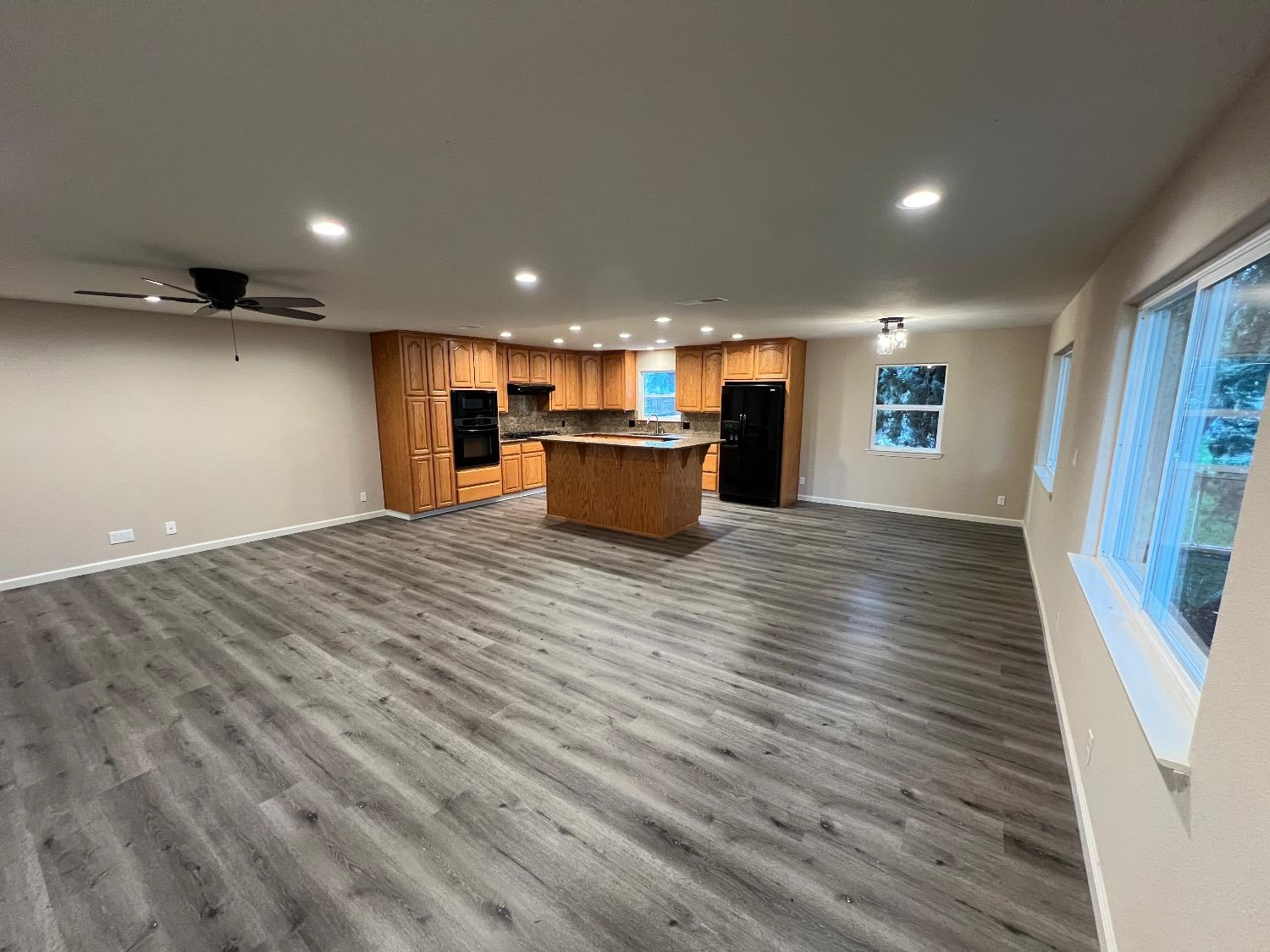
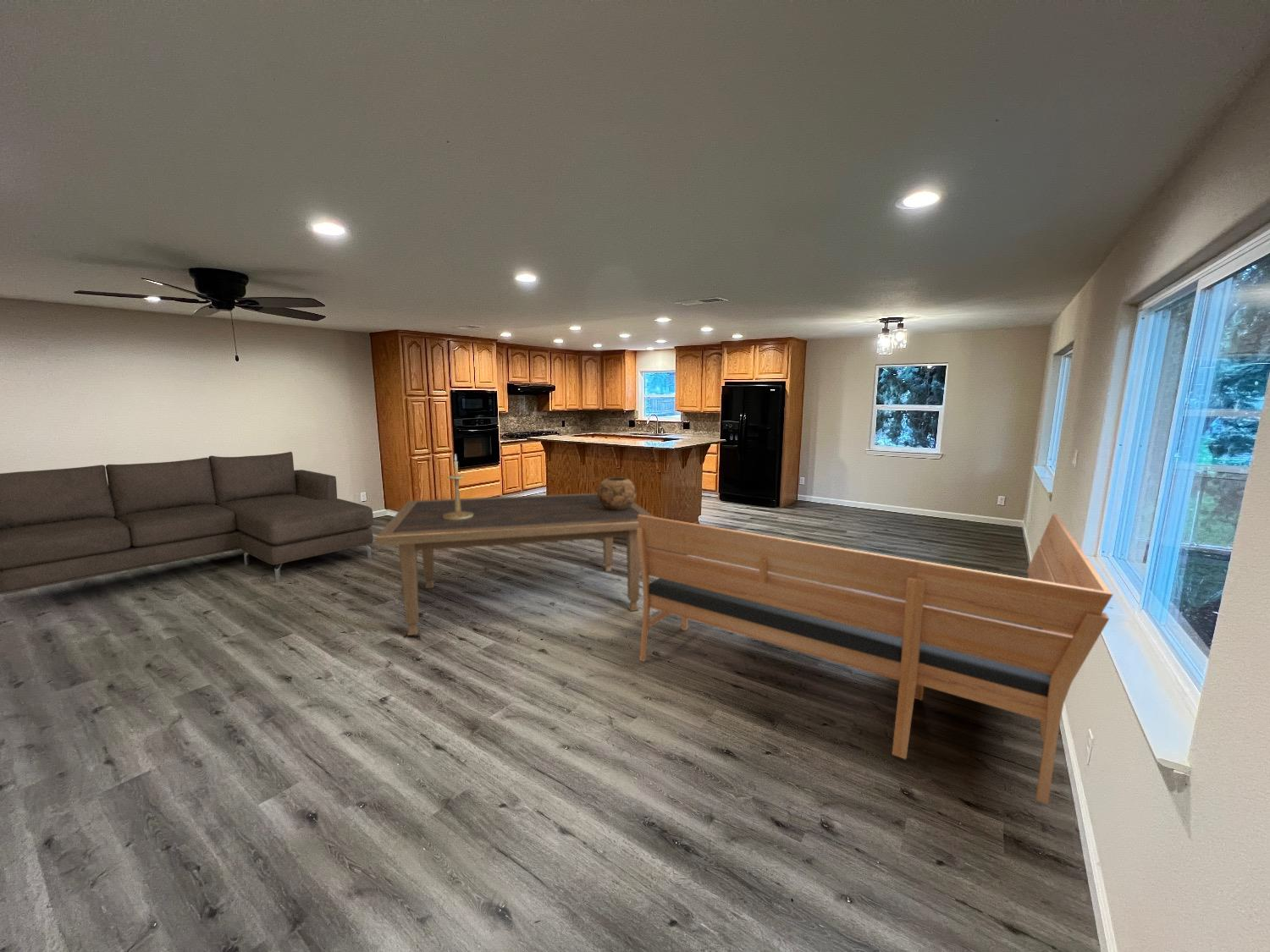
+ bench (846, 587)
+ dining table (521, 543)
+ decorative bowl (616, 493)
+ candlestick (456, 485)
+ sofa (185, 520)
